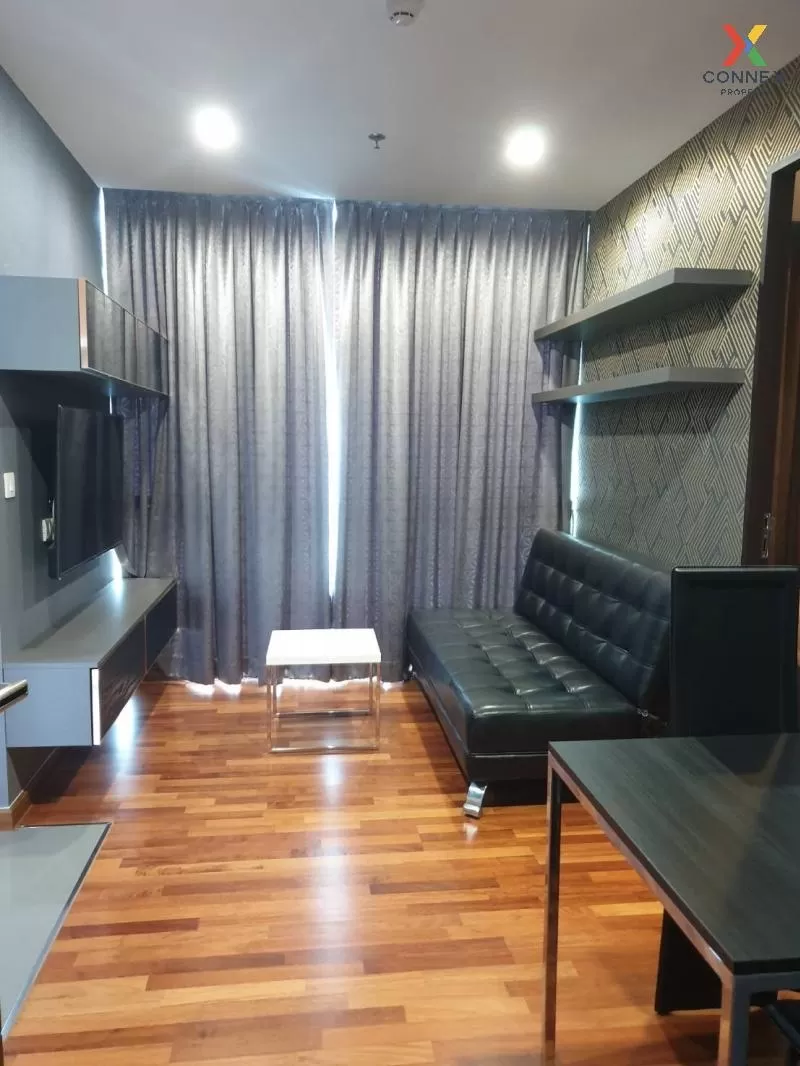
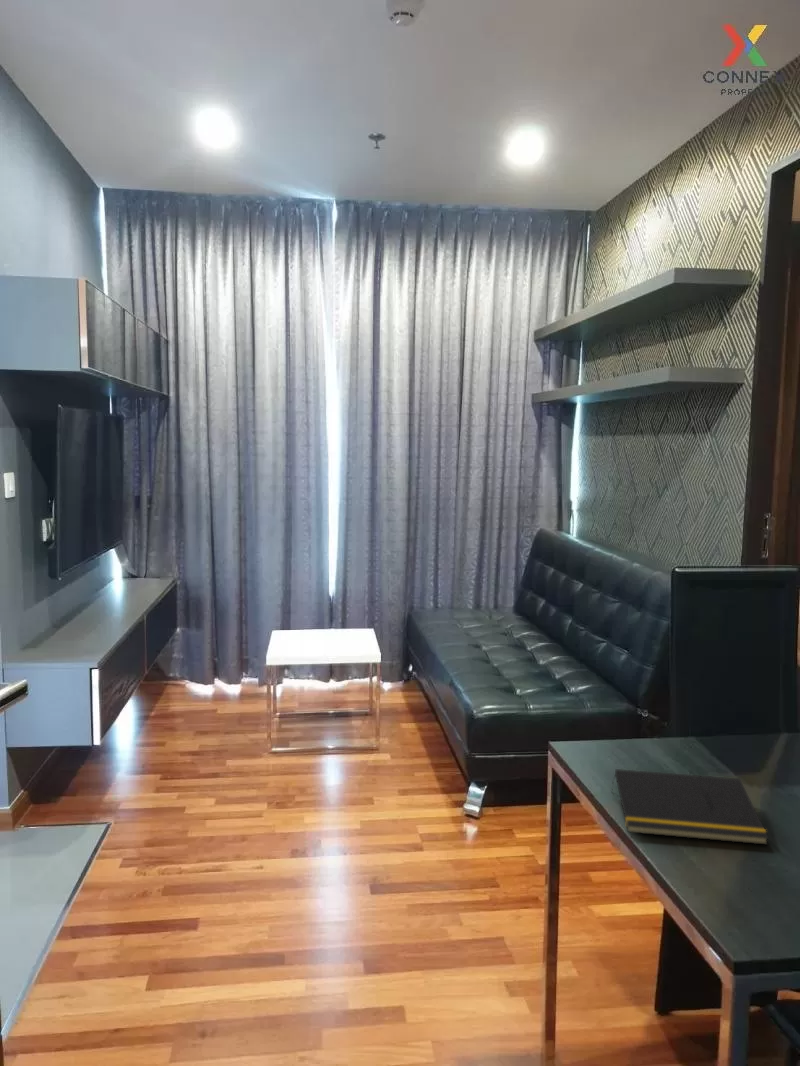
+ notepad (686, 804)
